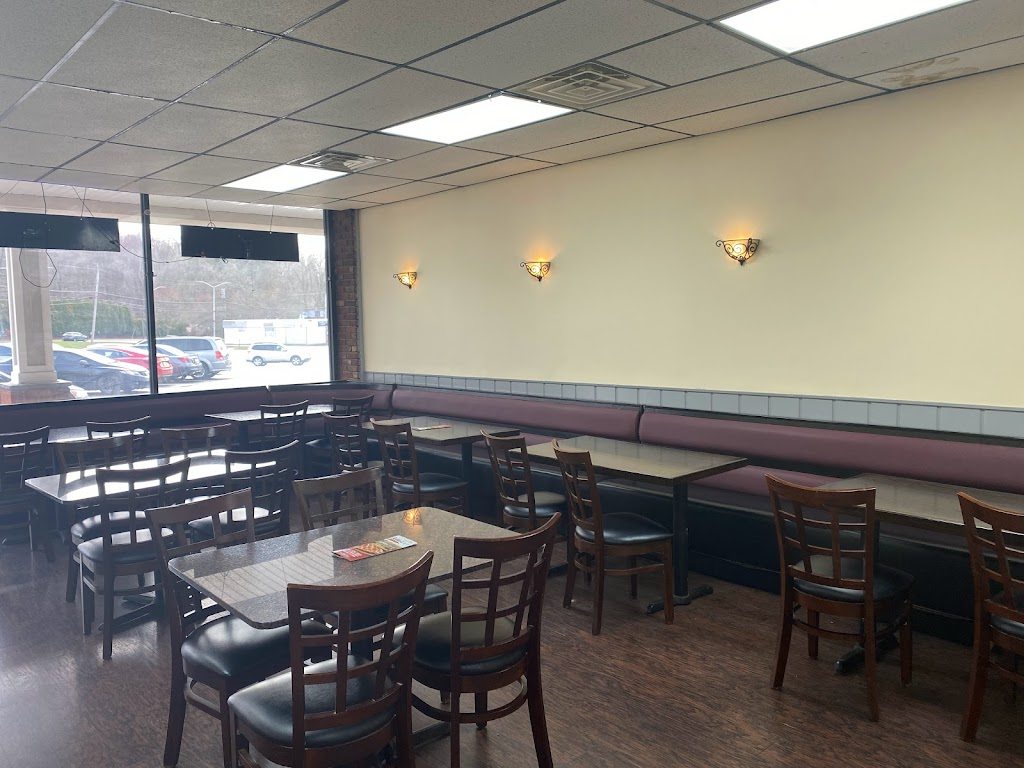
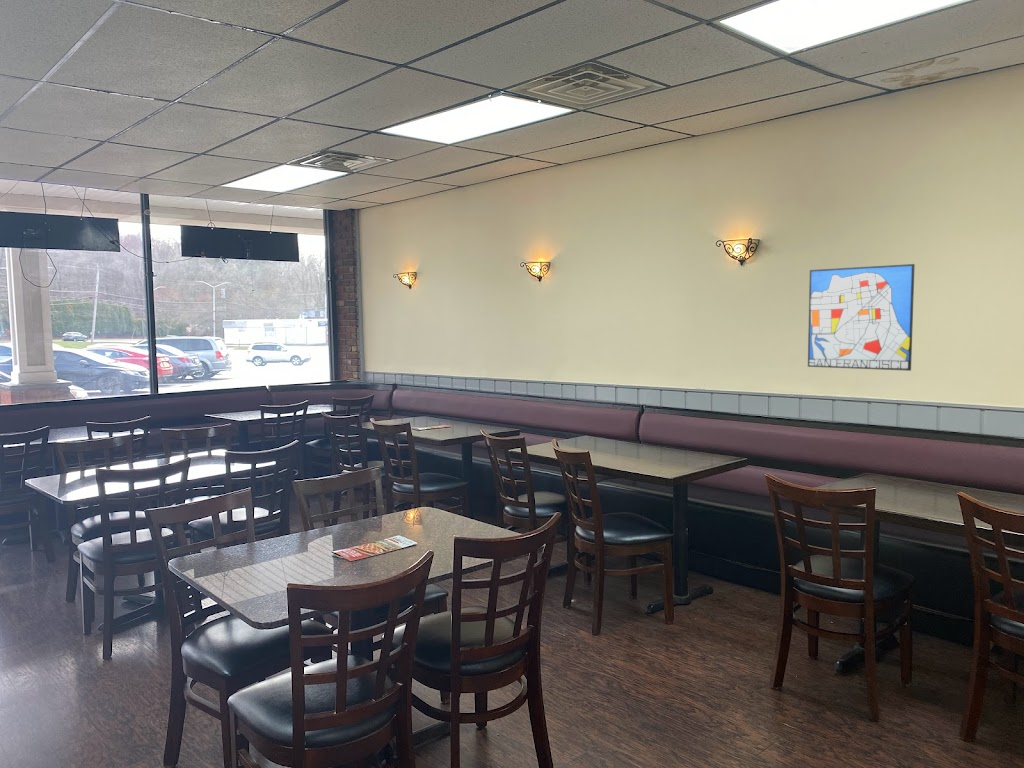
+ wall art (858, 318)
